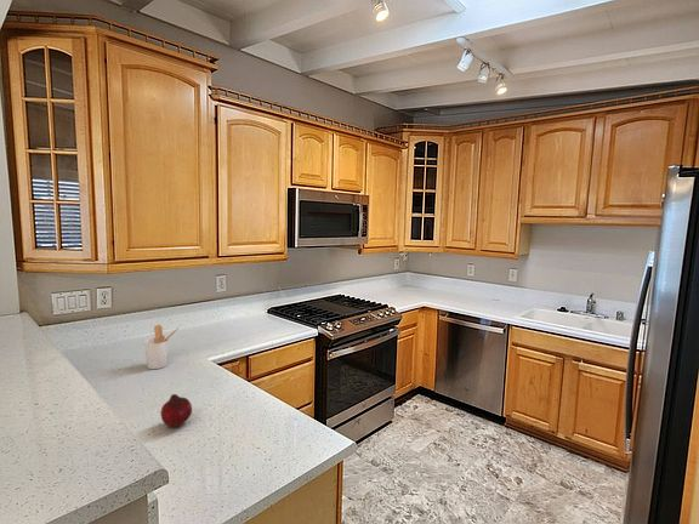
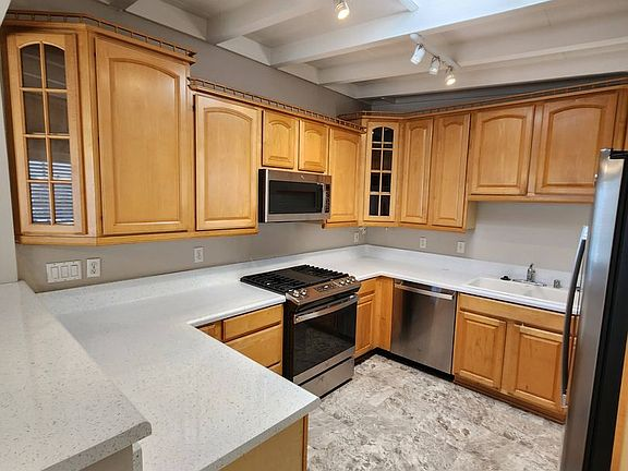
- utensil holder (163, 346)
- fruit (176, 410)
